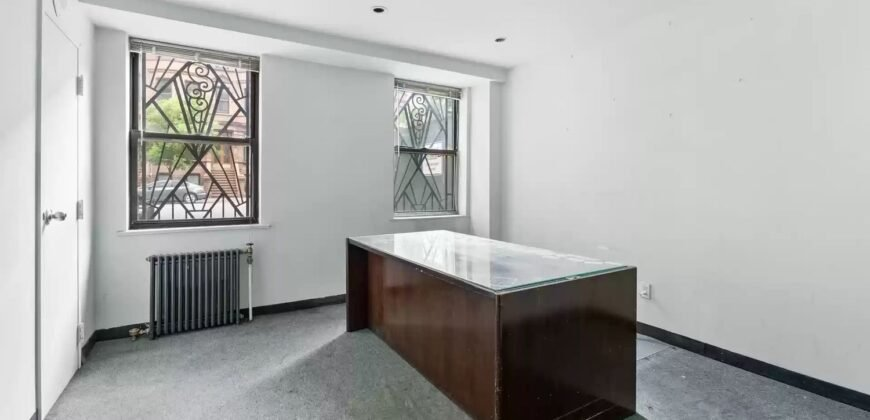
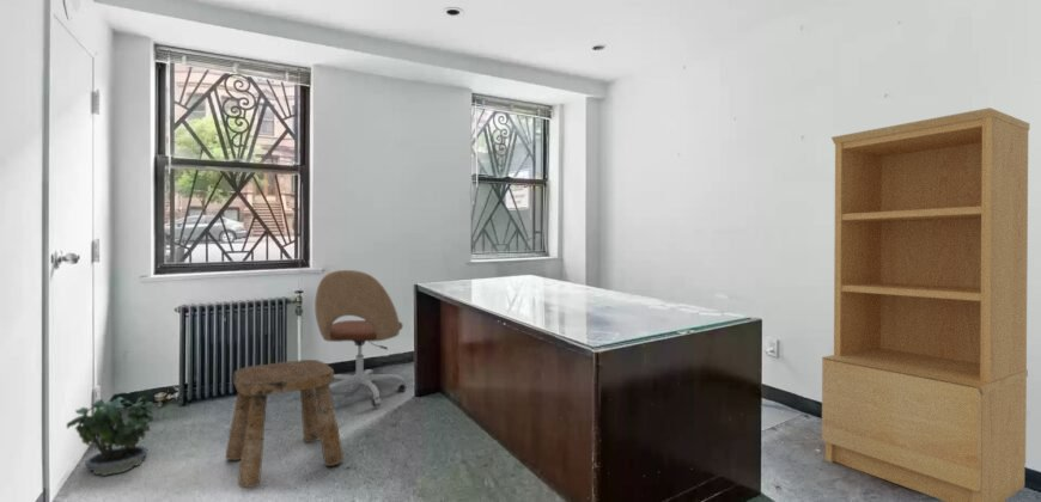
+ bookcase (919, 301)
+ office chair (359, 331)
+ stool (302, 415)
+ potted plant (114, 428)
